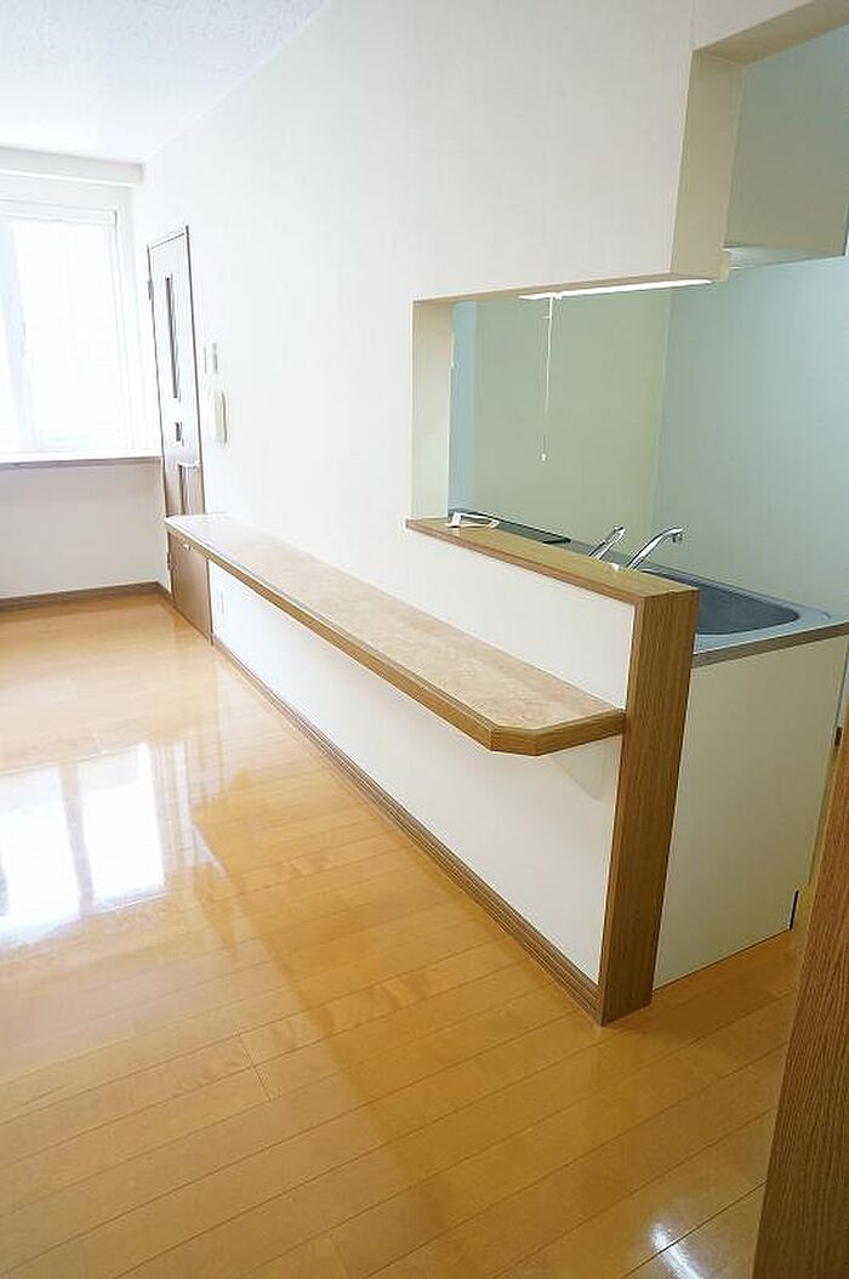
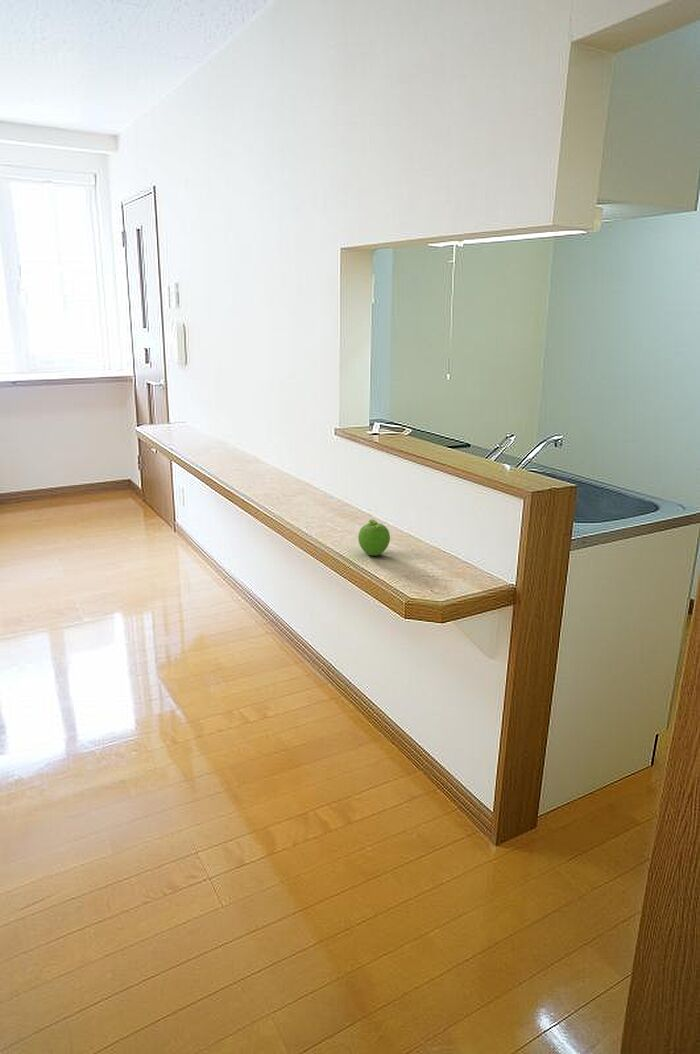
+ fruit (374, 537)
